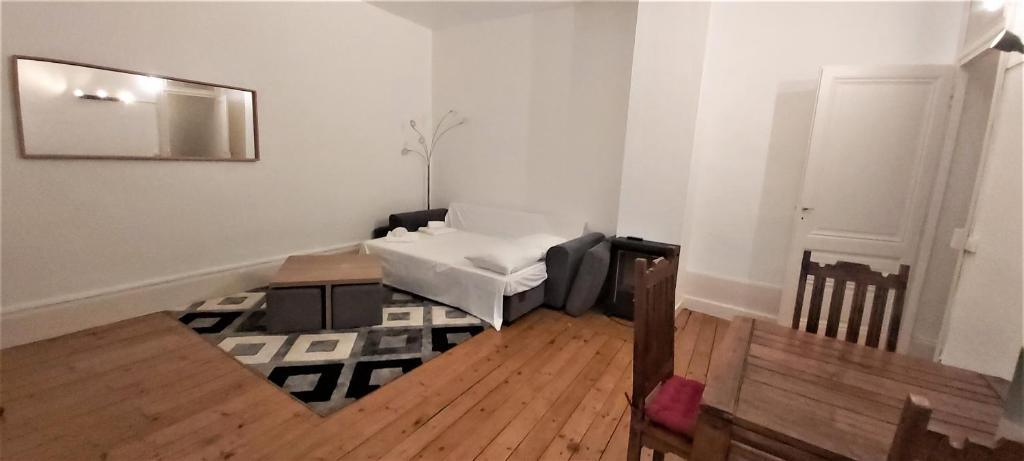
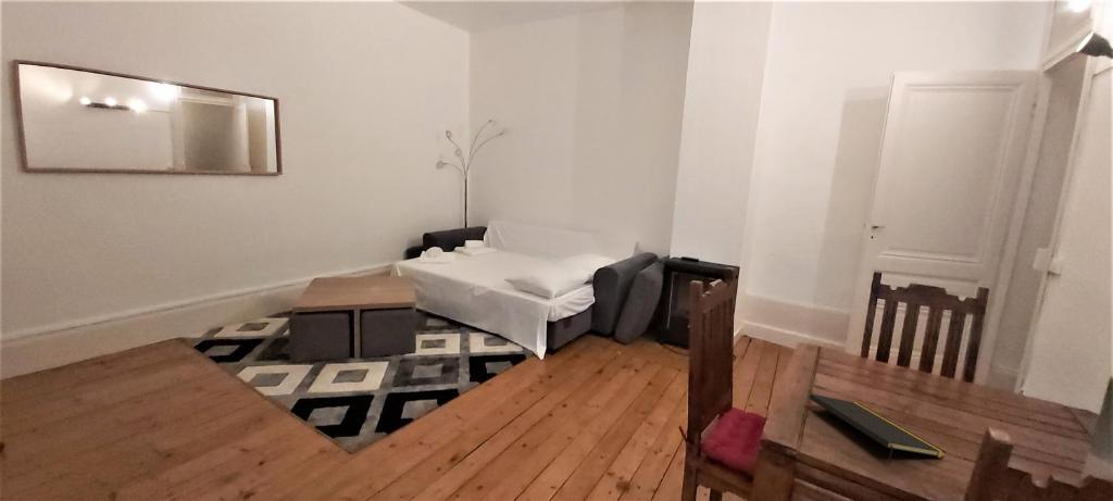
+ notepad (872, 423)
